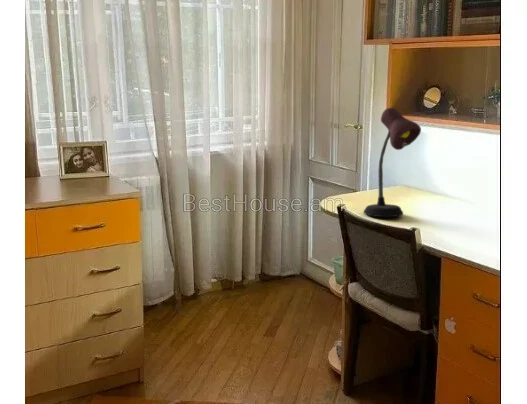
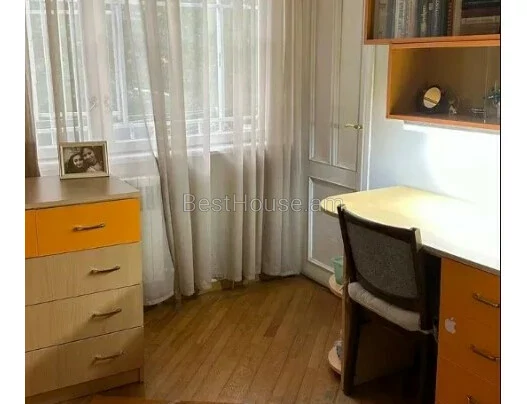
- desk lamp (382, 163)
